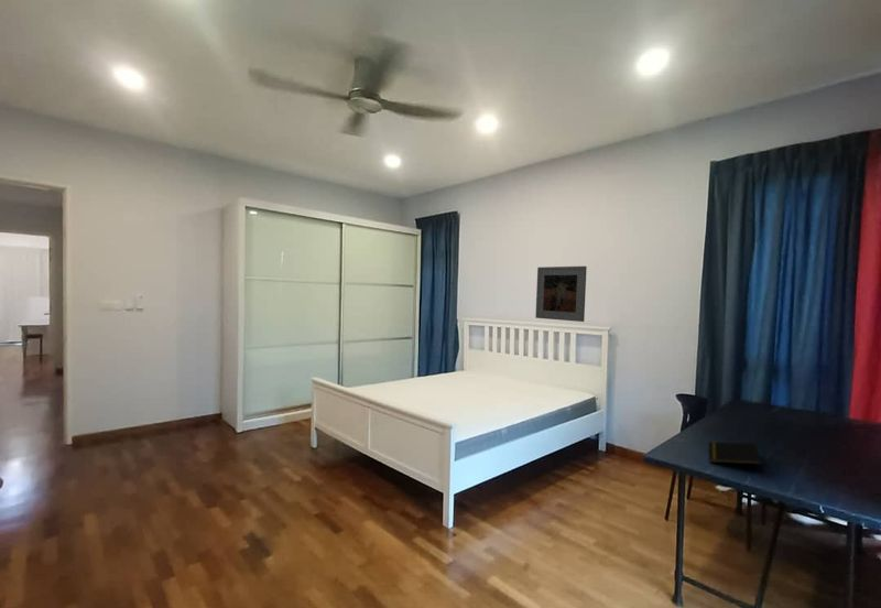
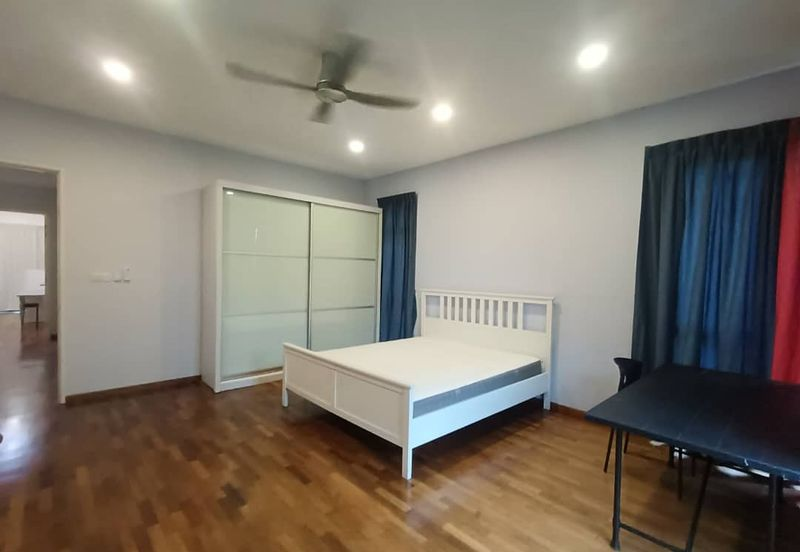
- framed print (559, 293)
- notepad (732, 452)
